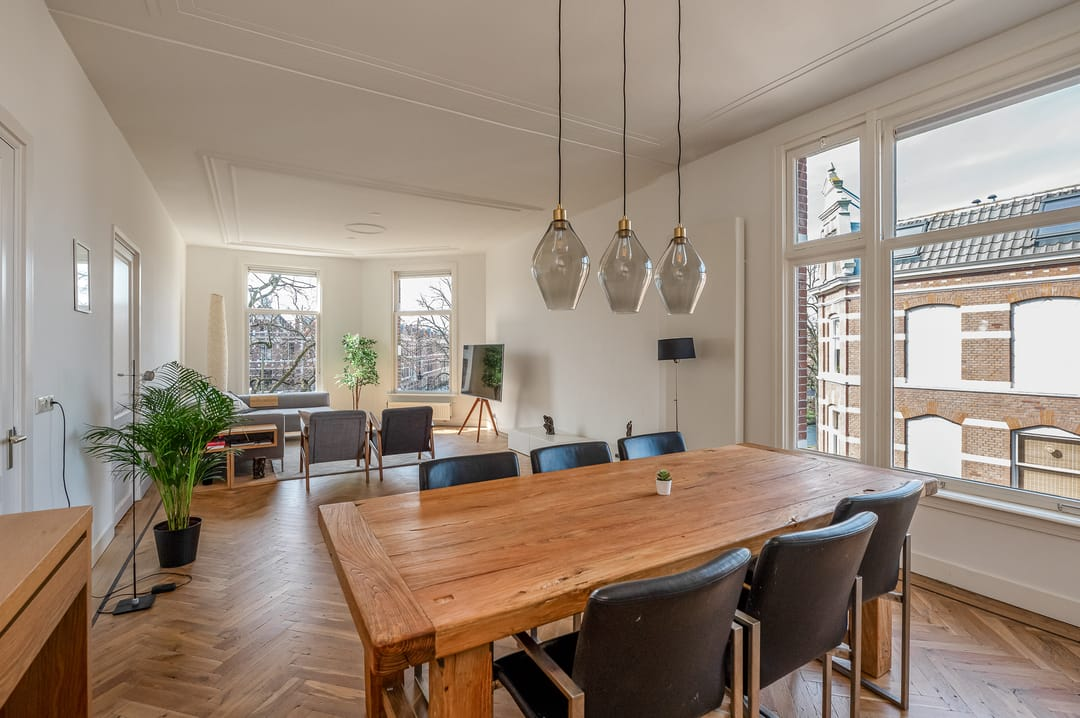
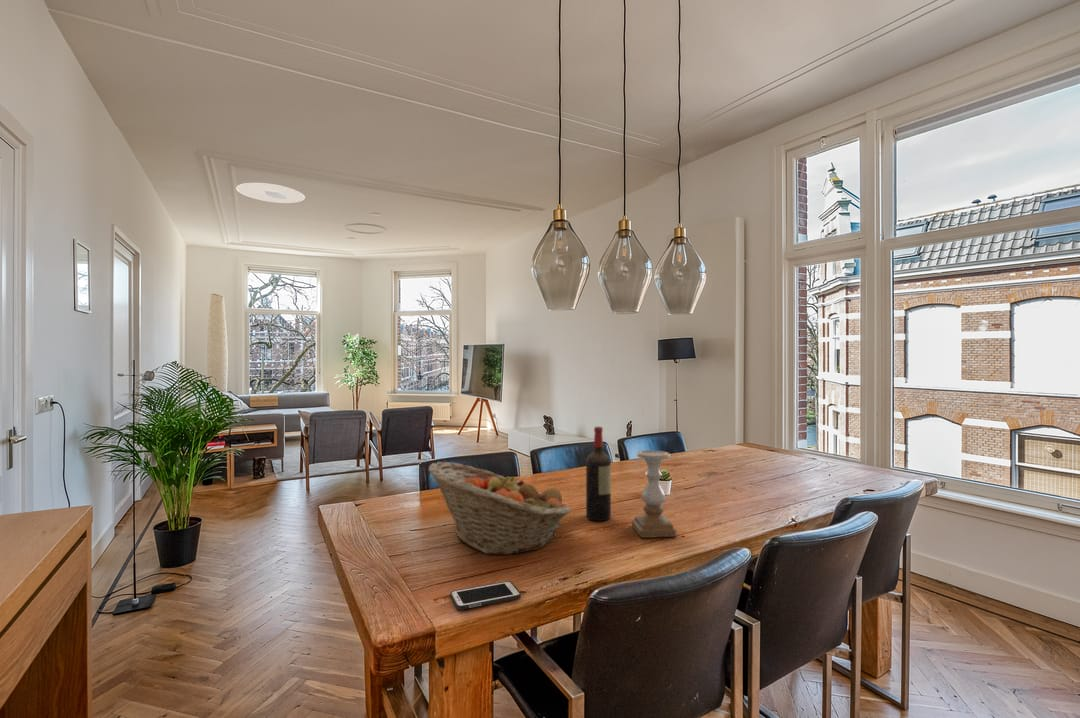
+ fruit basket (497, 499)
+ wine bottle (598, 472)
+ cell phone (485, 595)
+ candle holder (653, 492)
+ ceiling light (271, 190)
